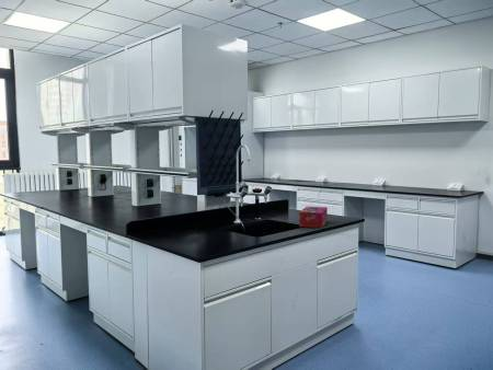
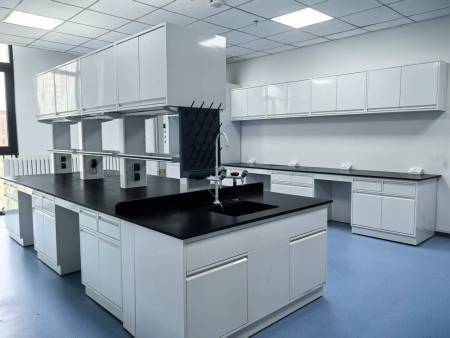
- tissue box (313, 216)
